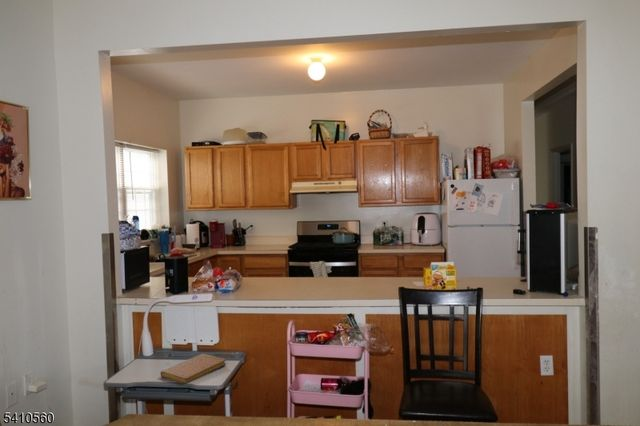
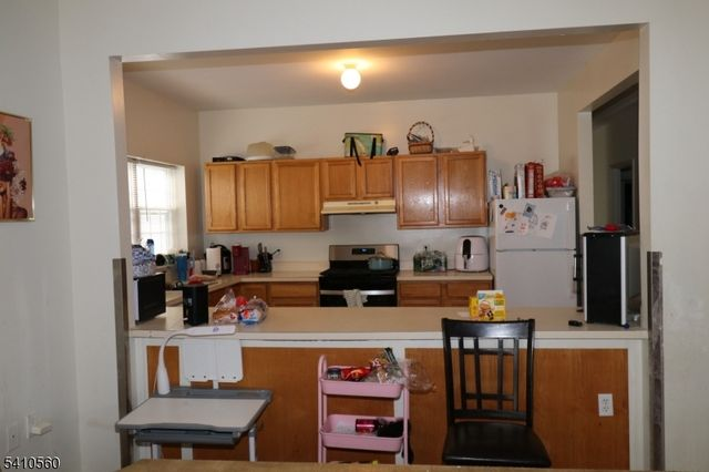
- notebook (194, 367)
